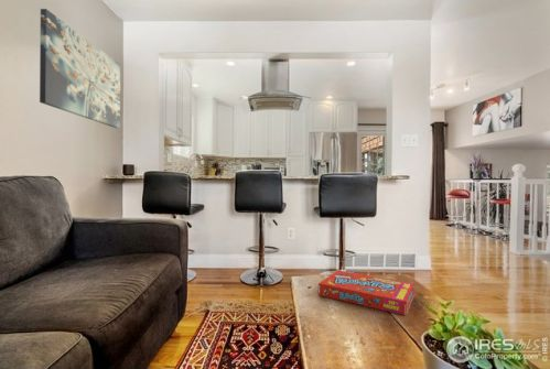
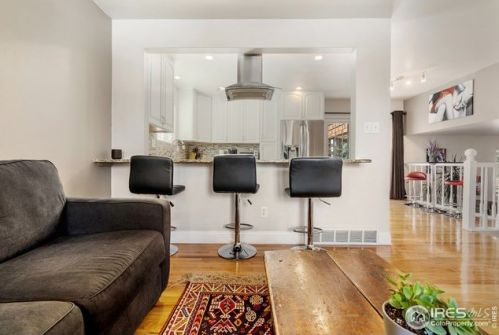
- snack box (366, 289)
- wall art (87, 79)
